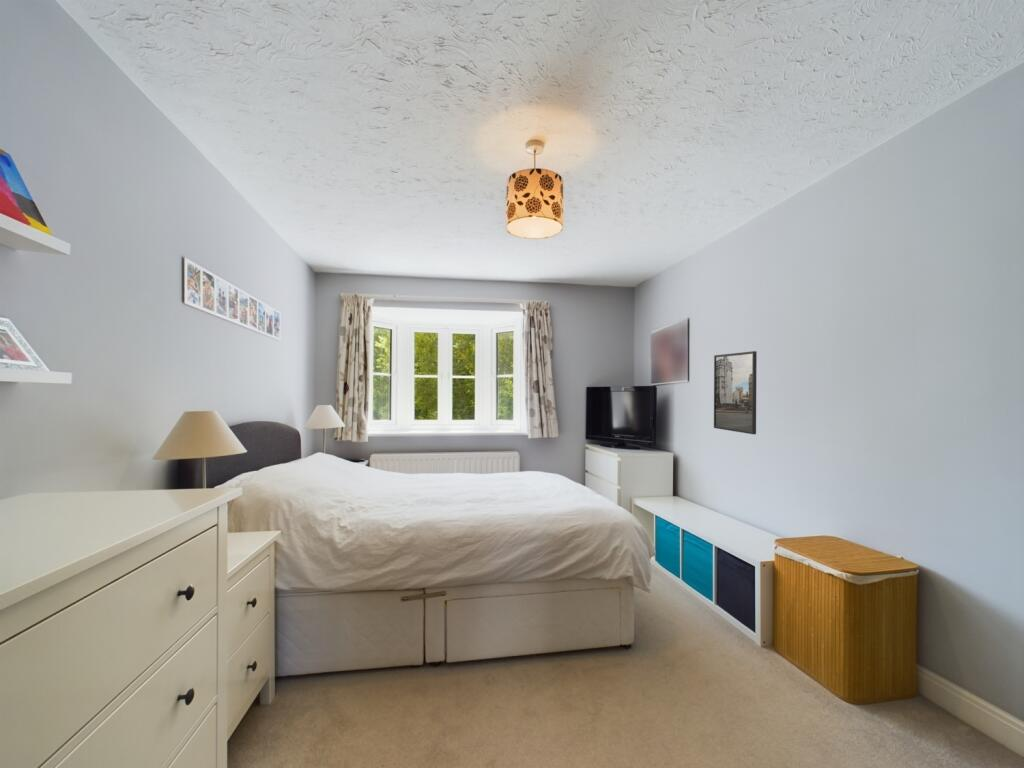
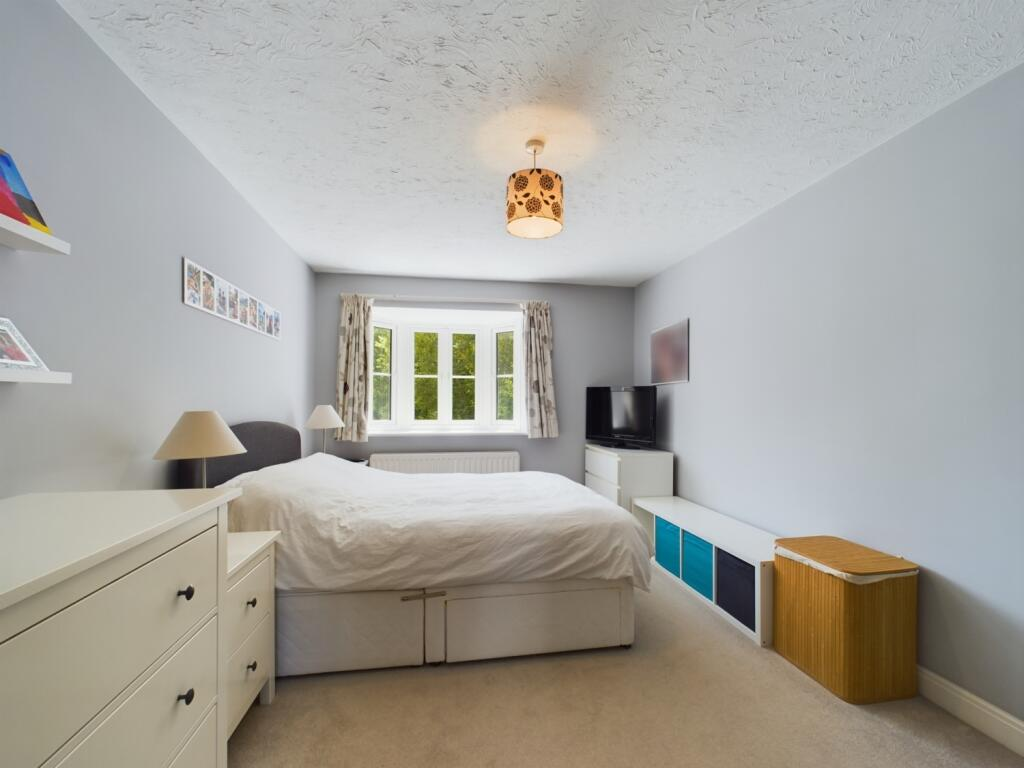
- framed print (733, 392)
